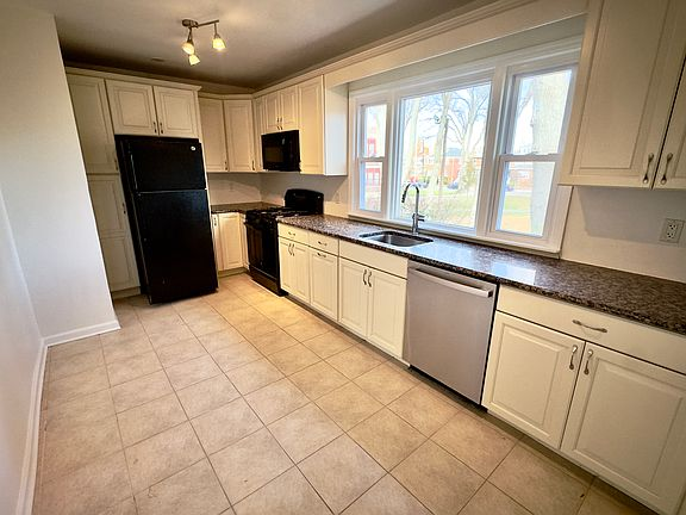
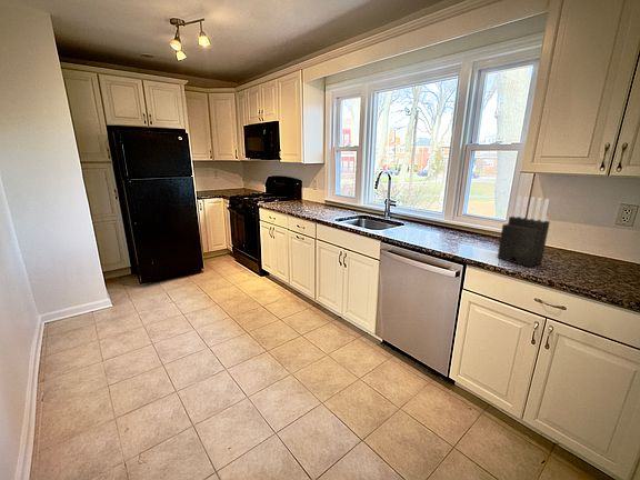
+ knife block (522, 230)
